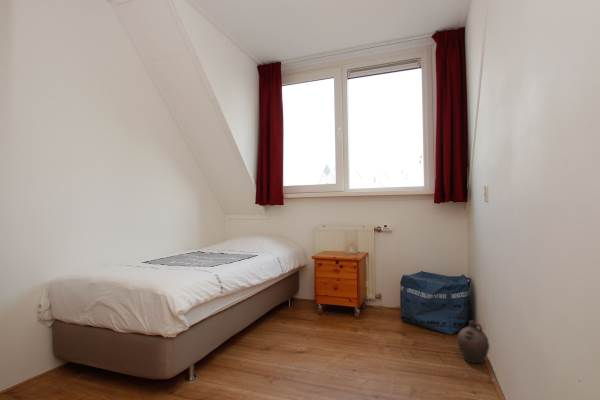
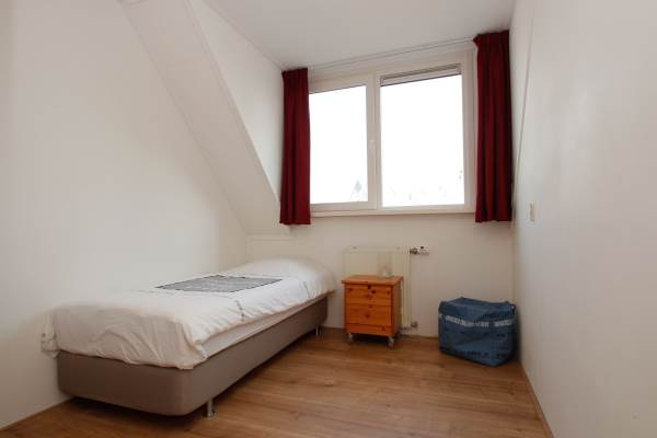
- ceramic jug (472, 340)
